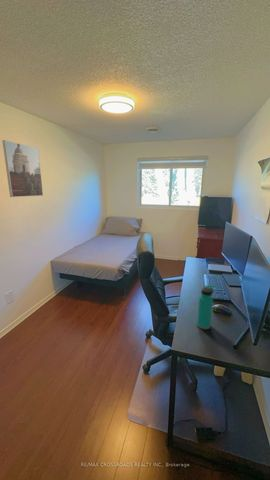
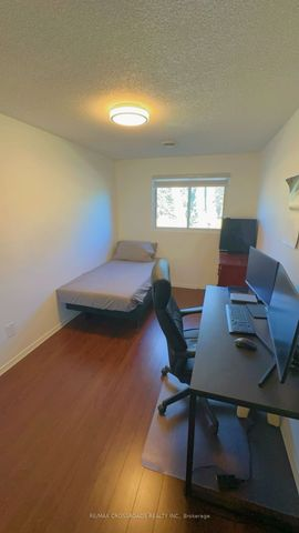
- water bottle (205, 306)
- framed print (25, 171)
